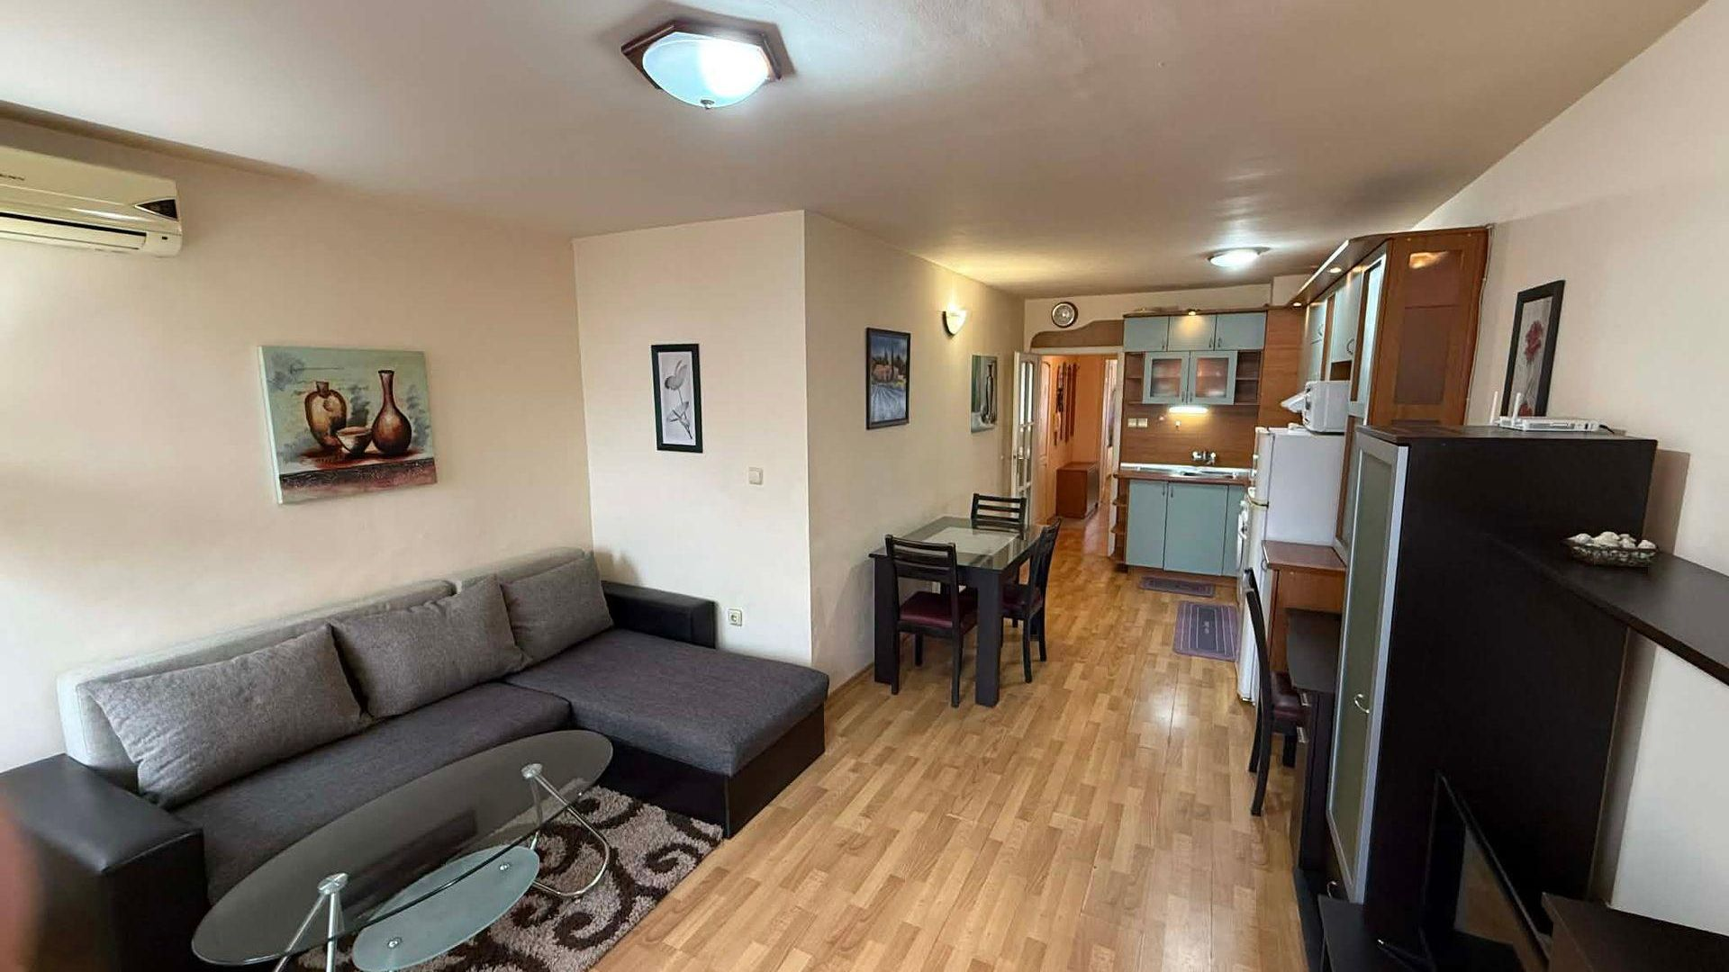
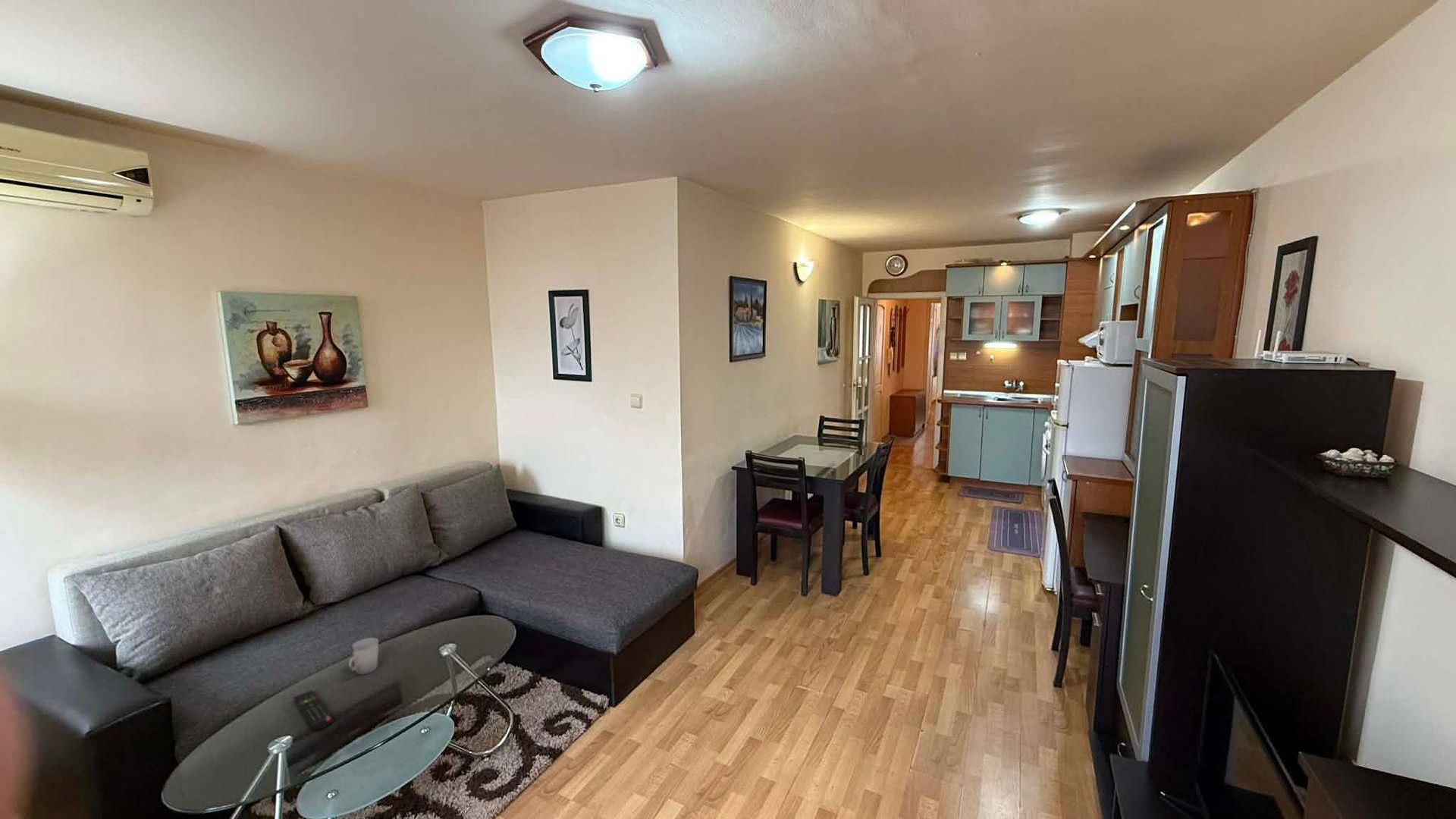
+ cup (362, 659)
+ remote control (313, 710)
